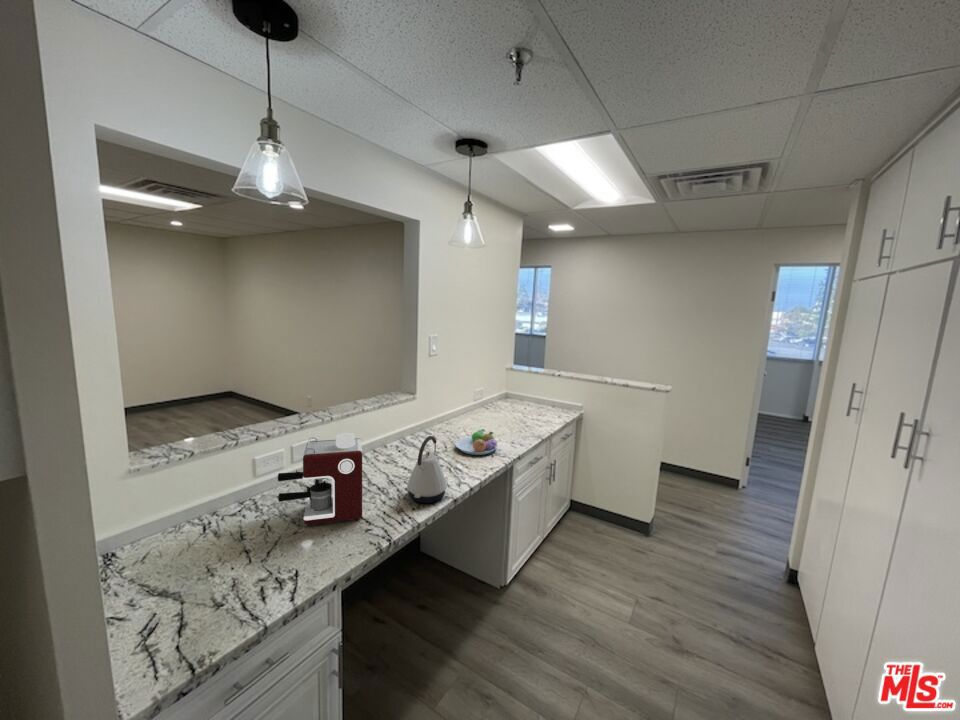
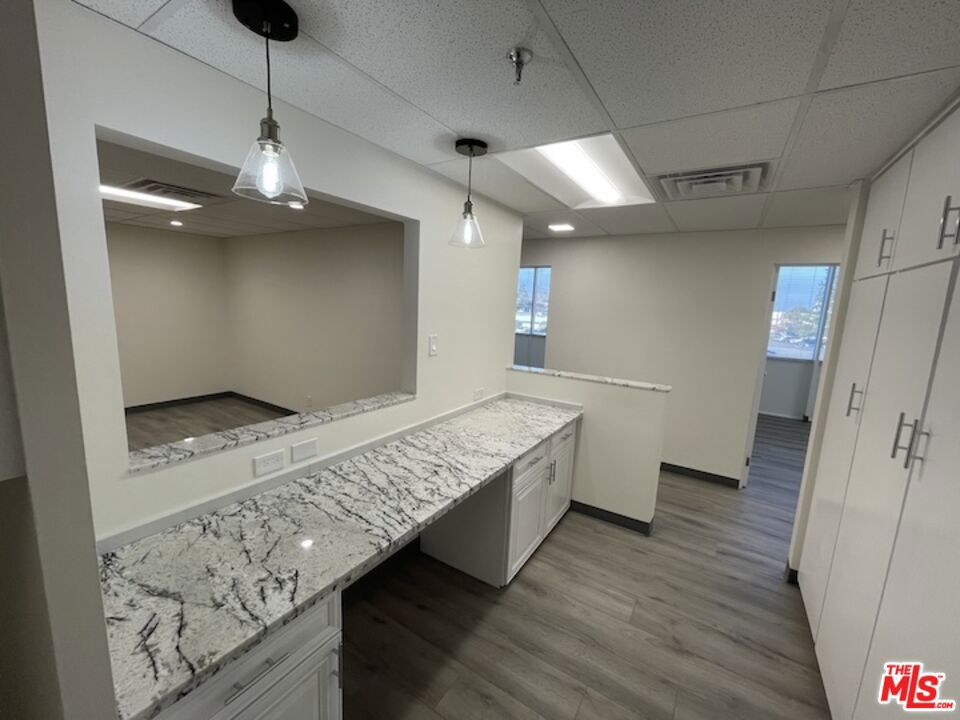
- coffee maker (320, 475)
- fruit bowl (477, 440)
- kettle (428, 466)
